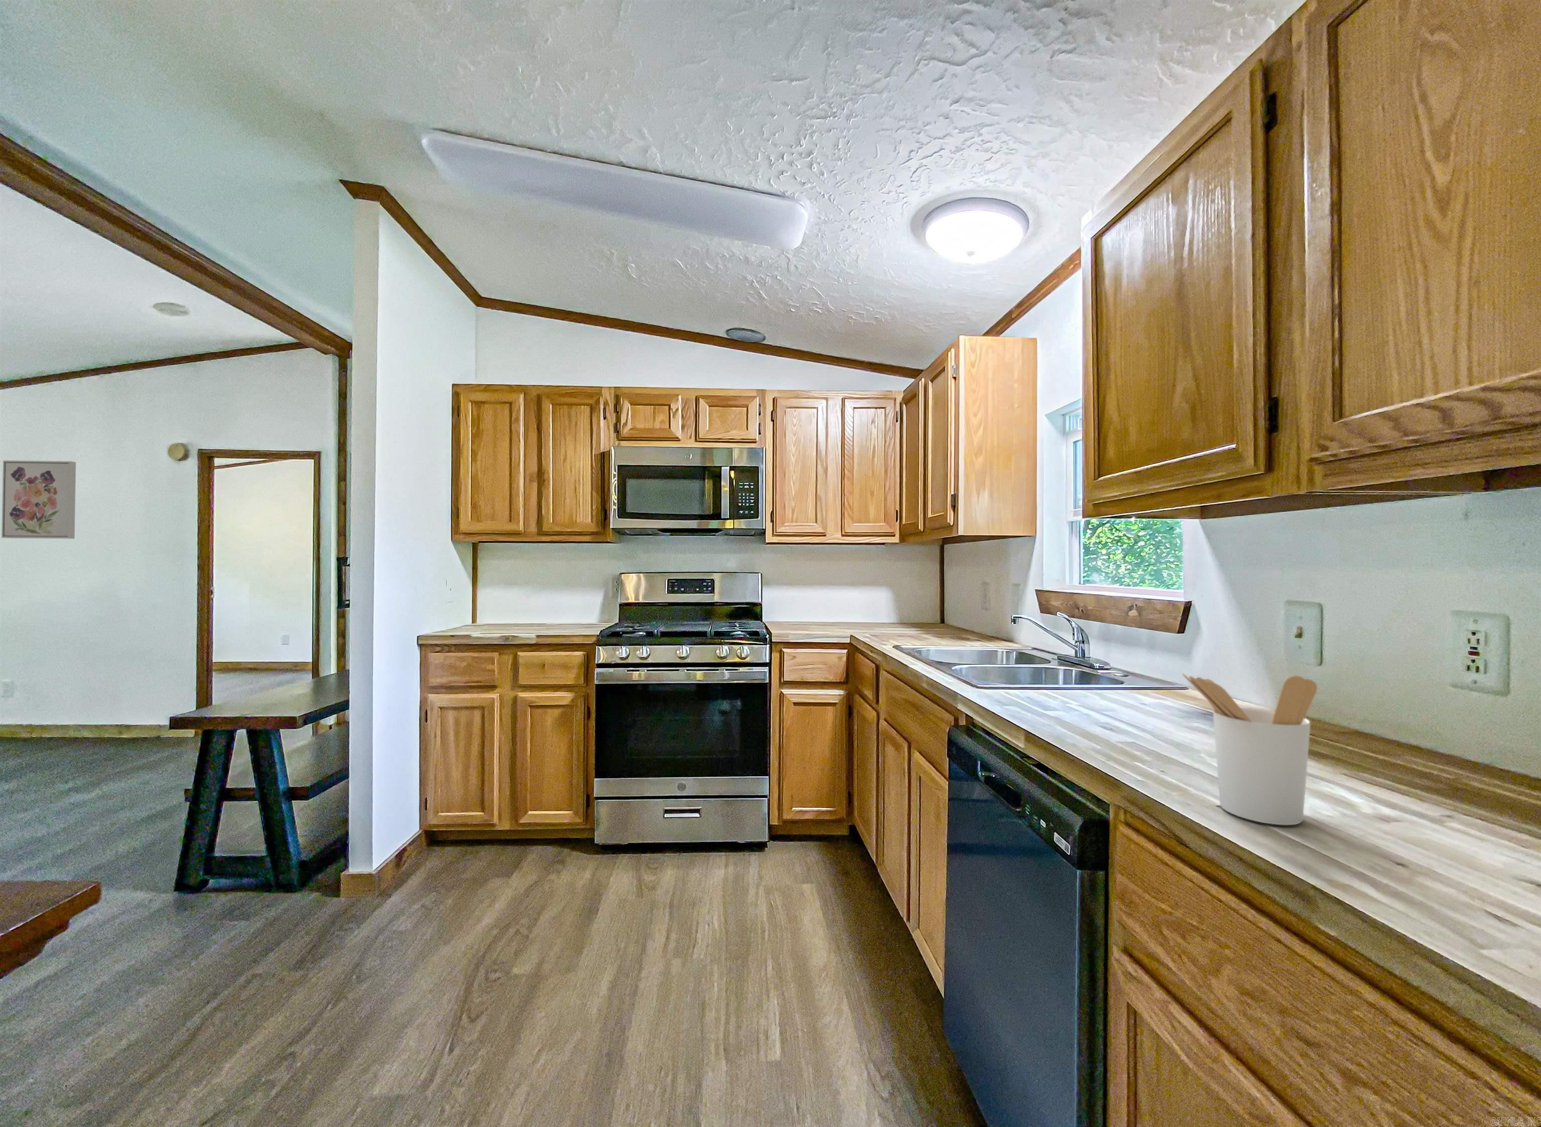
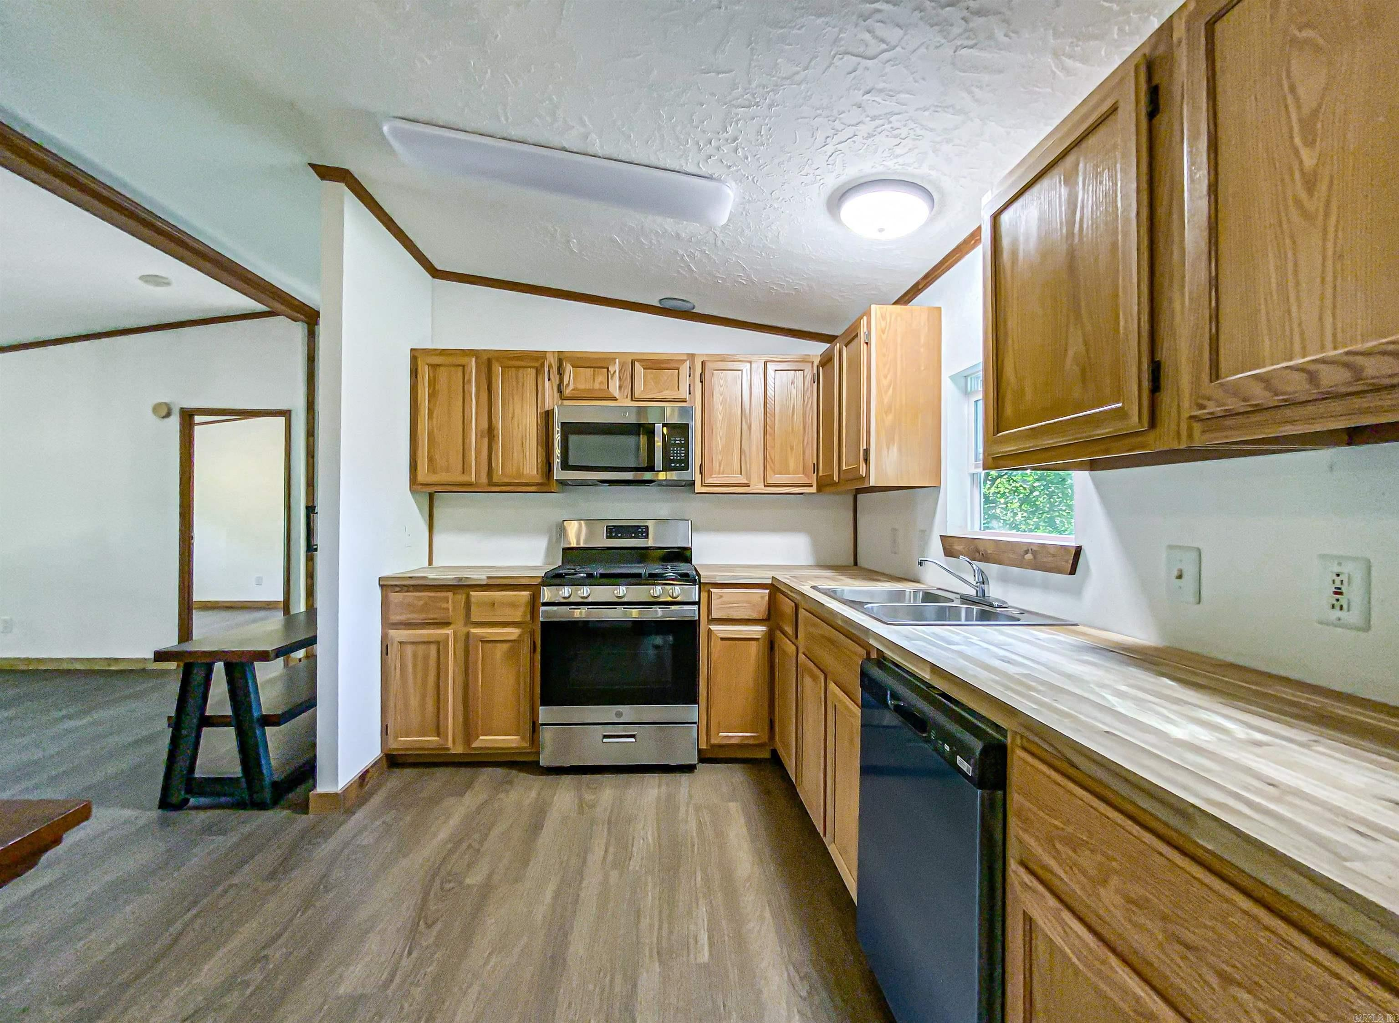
- utensil holder (1243, 741)
- wall art (38, 499)
